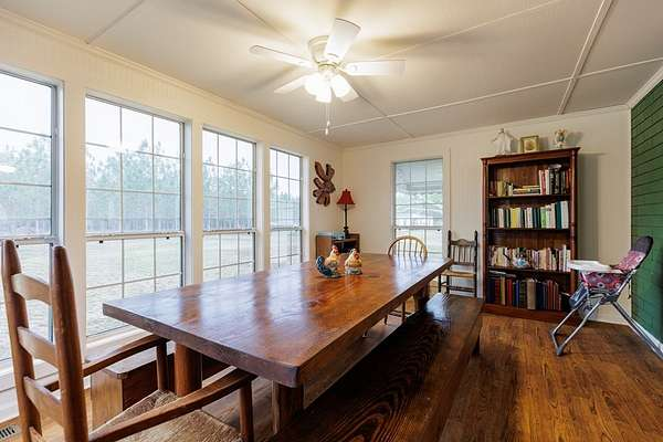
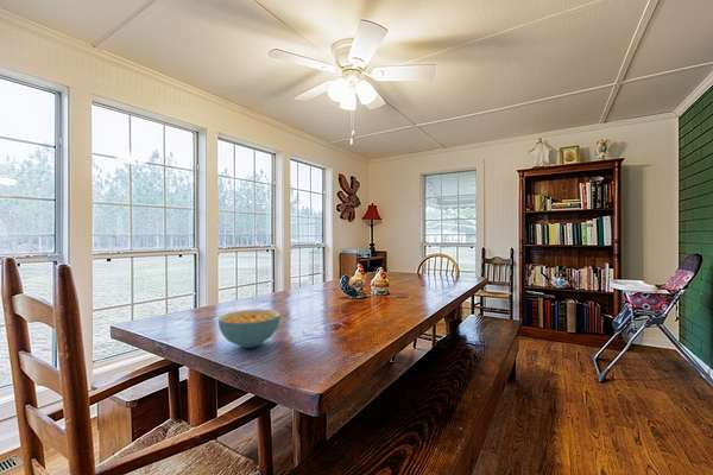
+ cereal bowl (250, 330)
